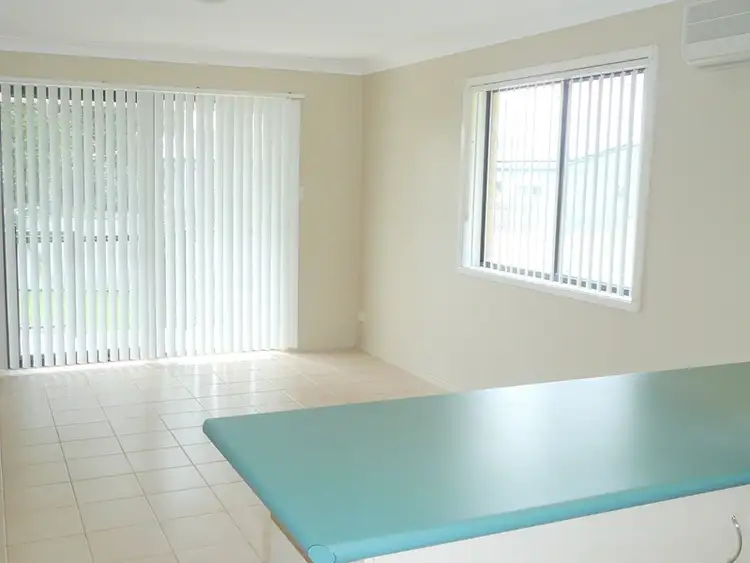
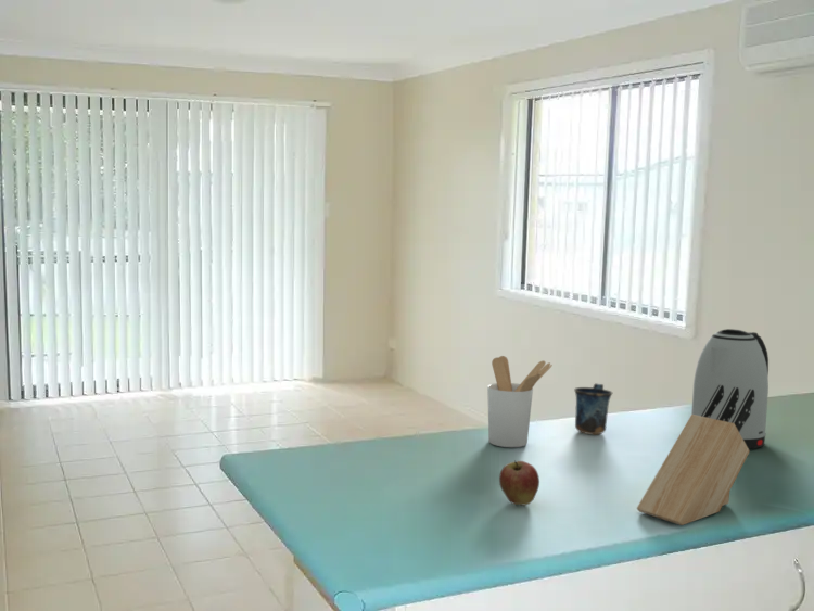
+ mug (596, 408)
+ kettle (737, 383)
+ fruit (519, 480)
+ knife block (701, 448)
+ utensil holder (520, 400)
